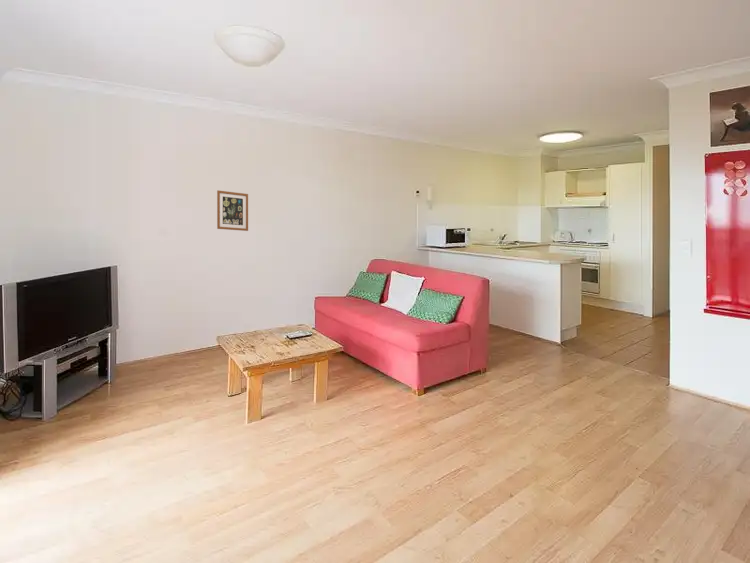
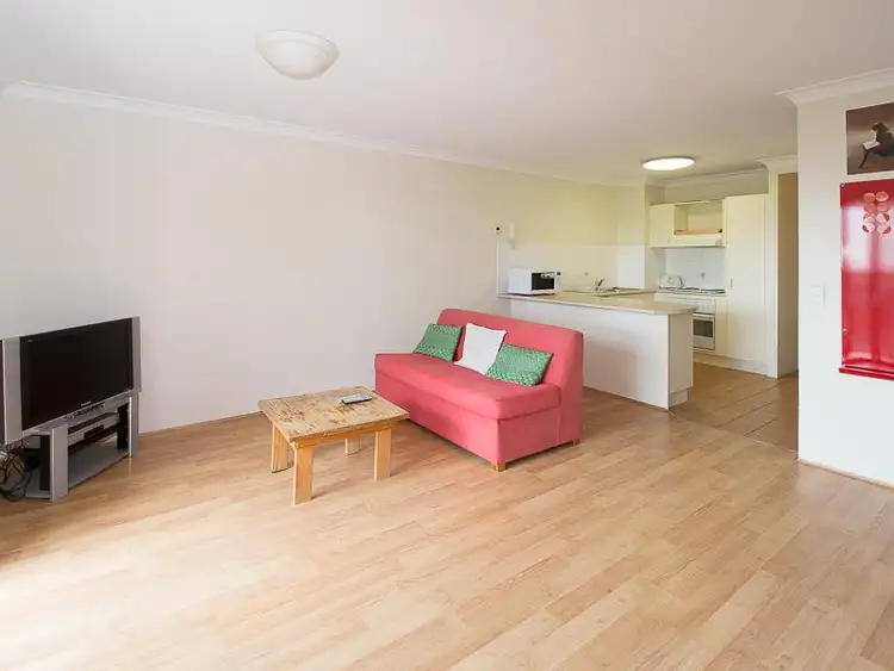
- wall art (233, 211)
